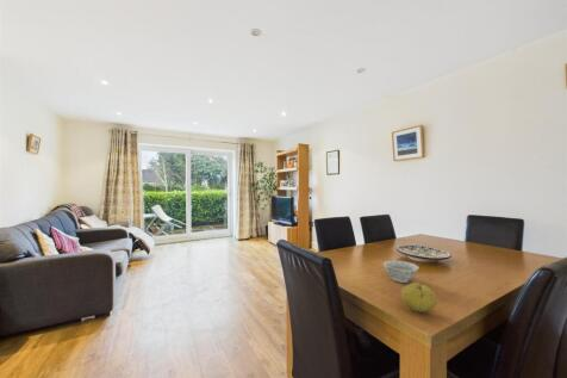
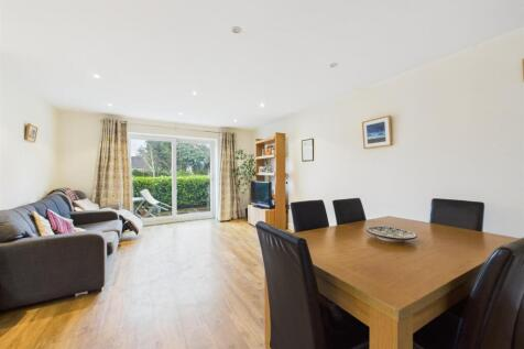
- fruit (418, 297)
- bowl (400, 272)
